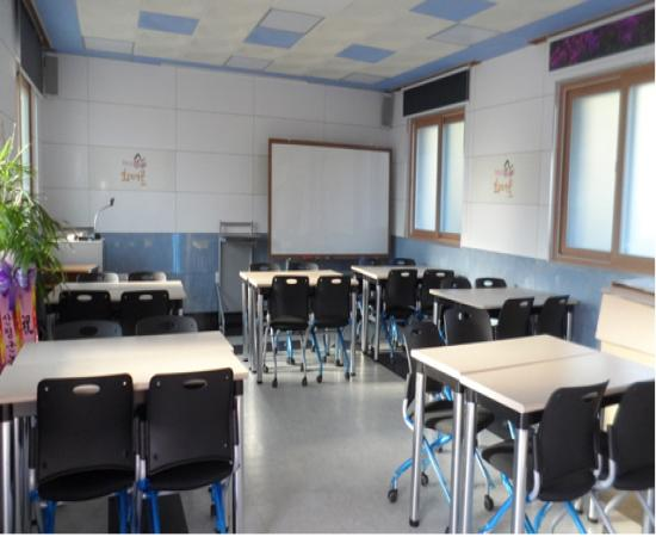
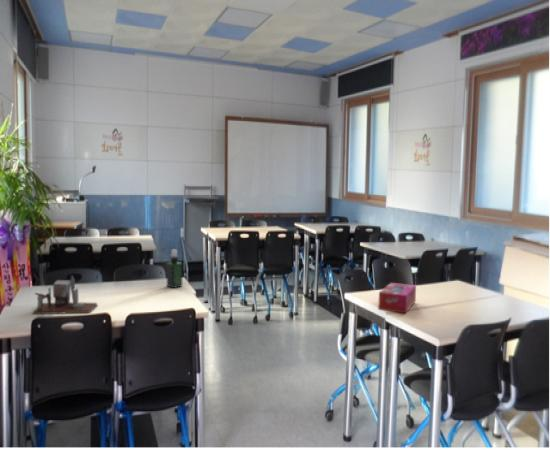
+ spray bottle (174, 268)
+ tissue box (397, 297)
+ desk organizer (65, 291)
